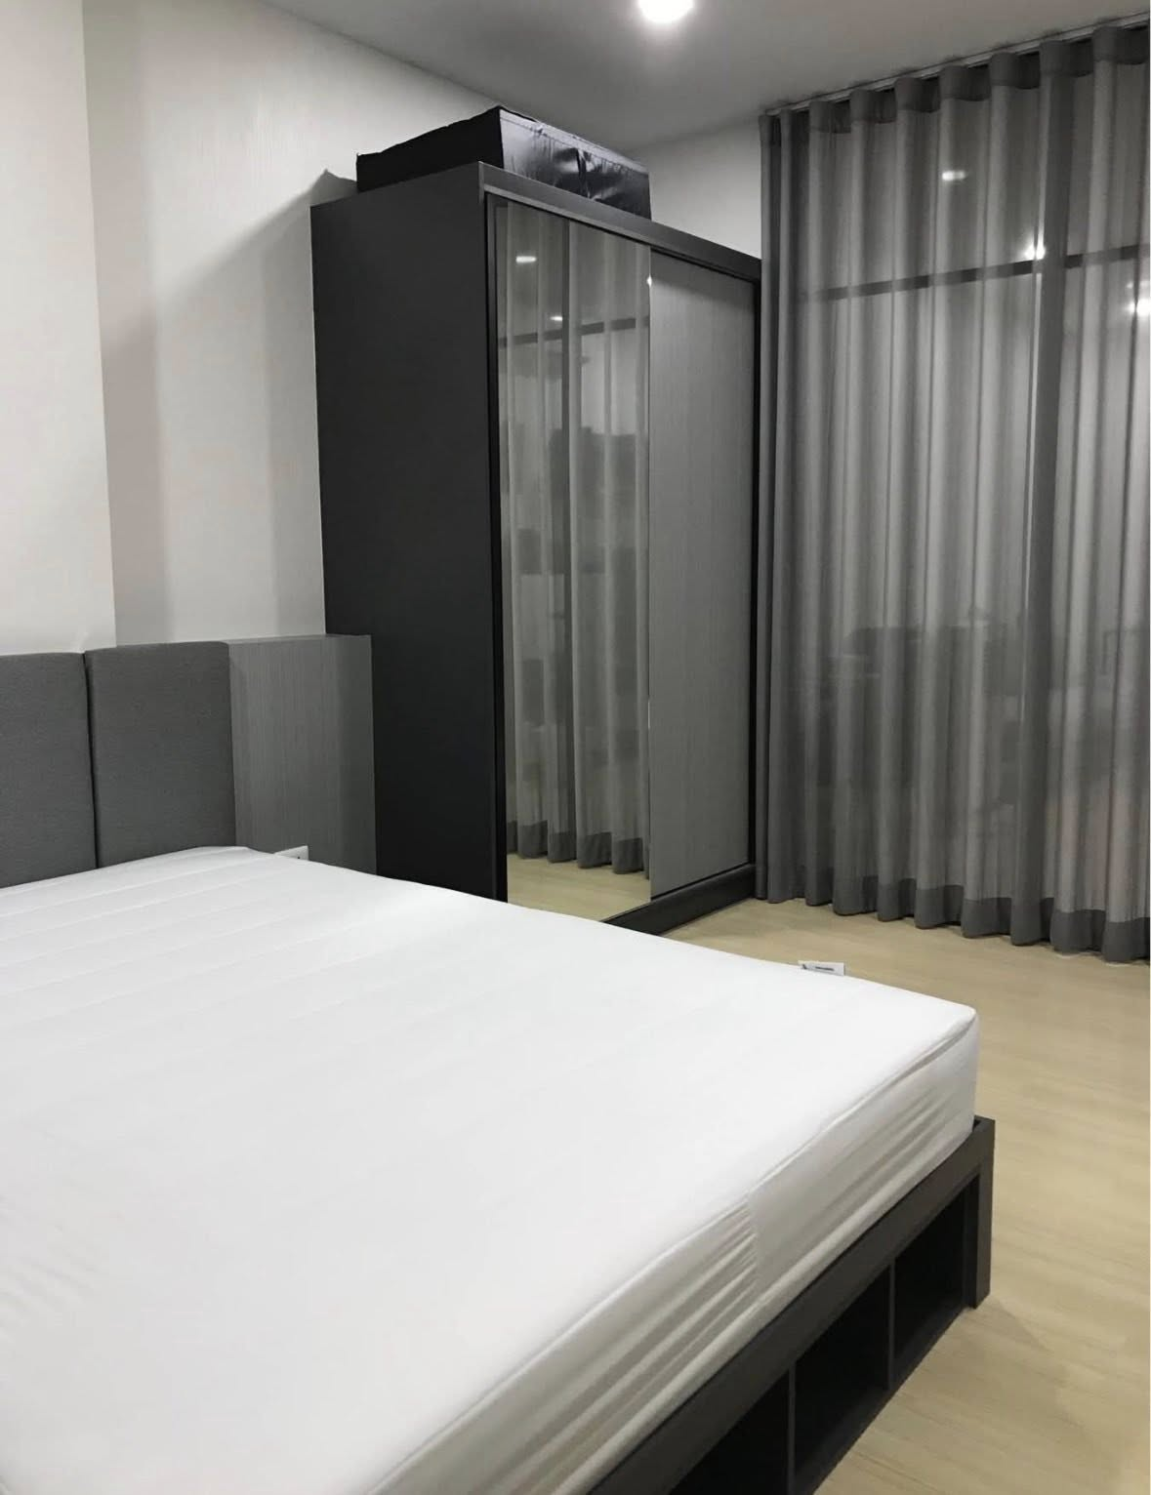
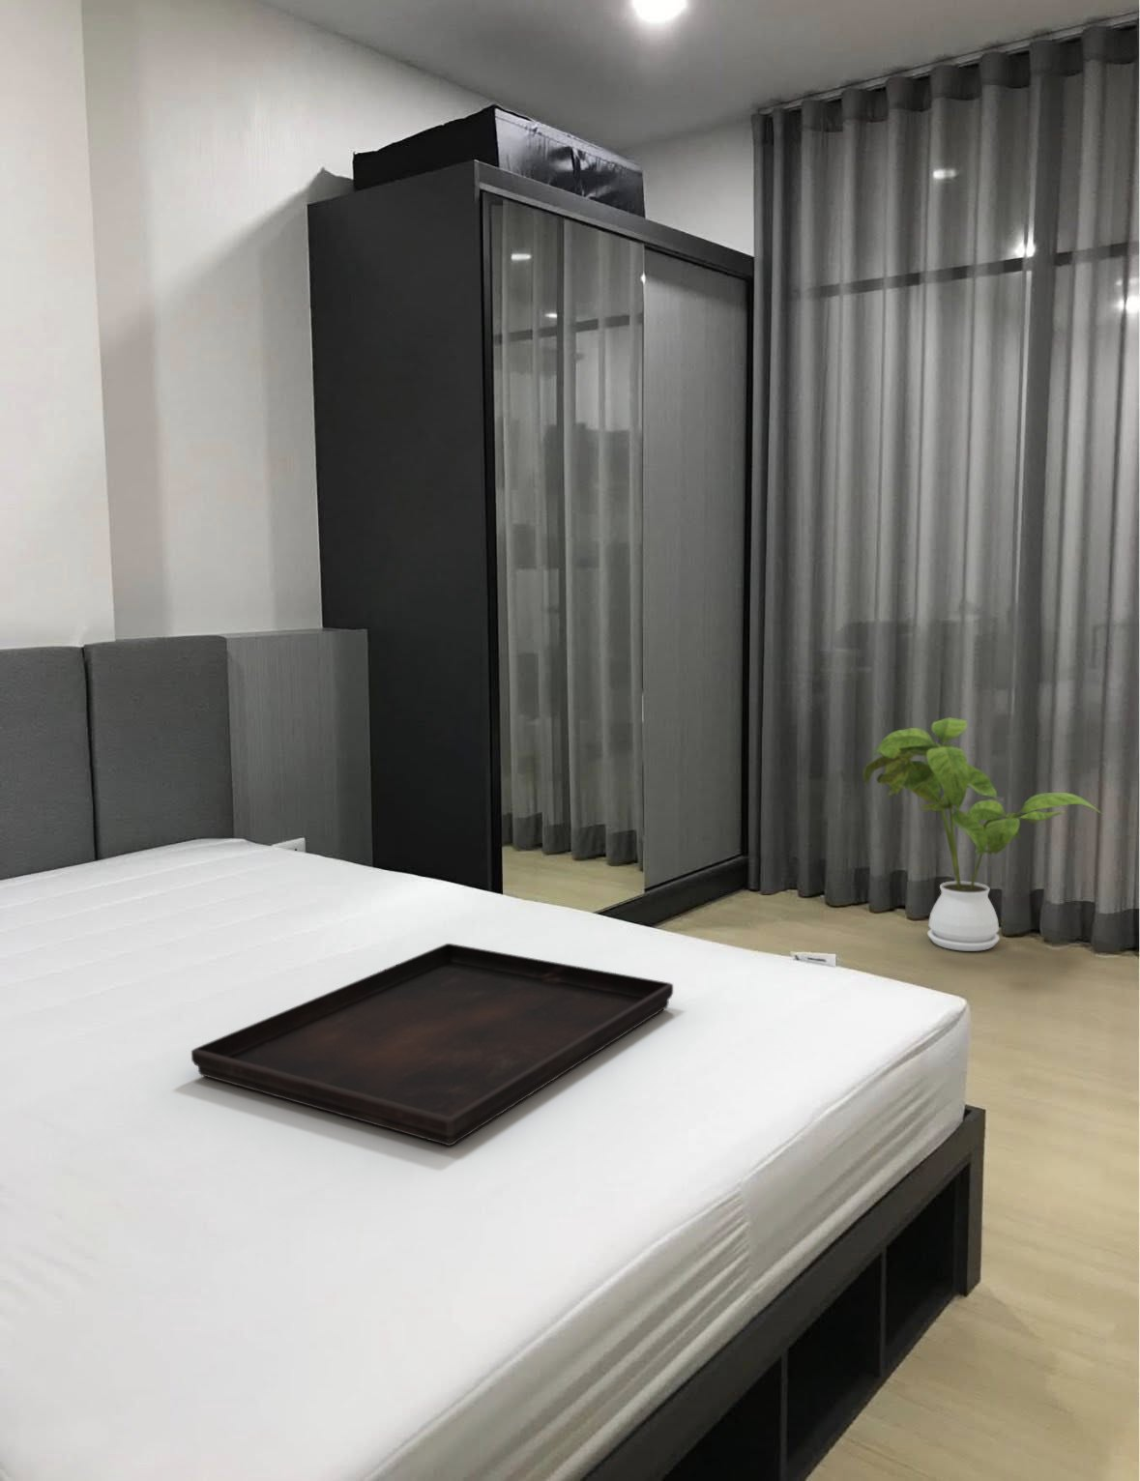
+ serving tray (449, 1027)
+ house plant (966, 832)
